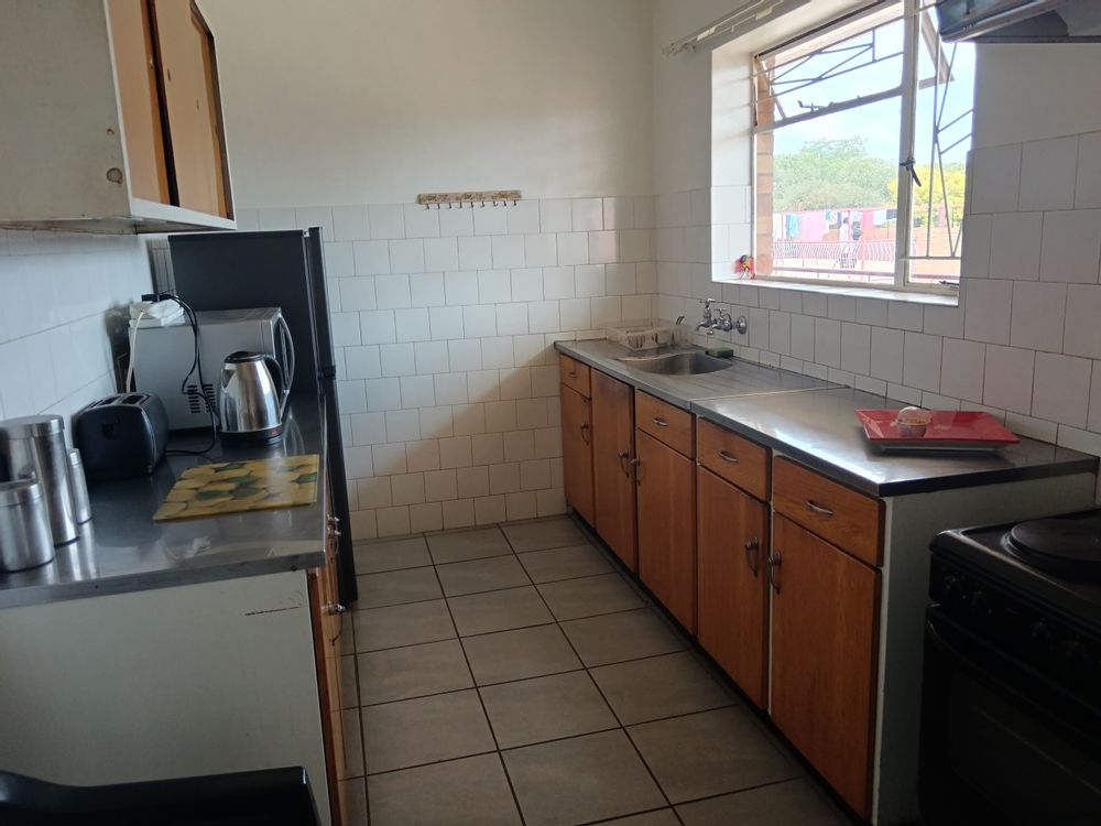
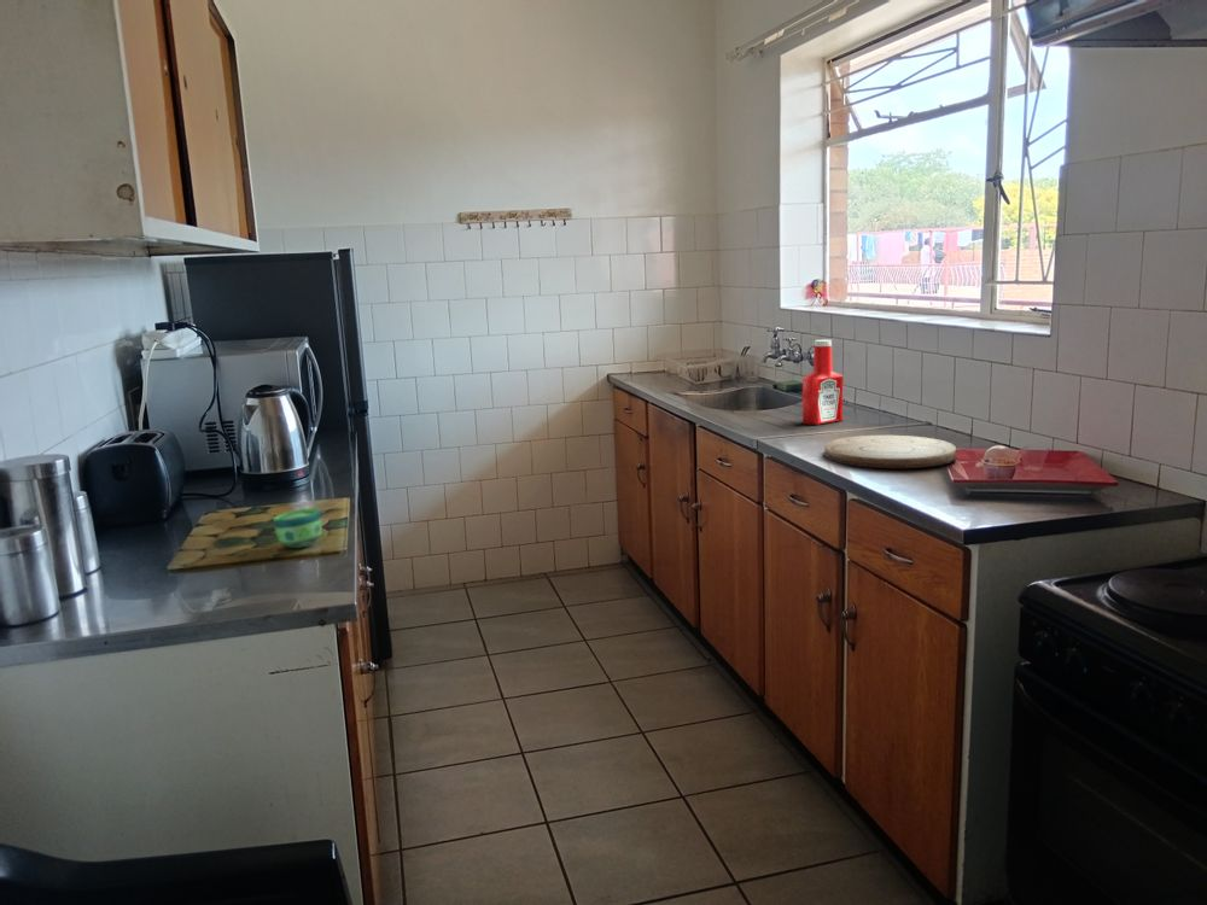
+ cup (298, 526)
+ cutting board (888, 450)
+ soap bottle (822, 380)
